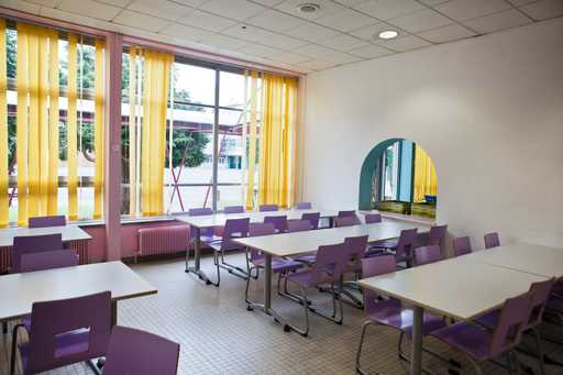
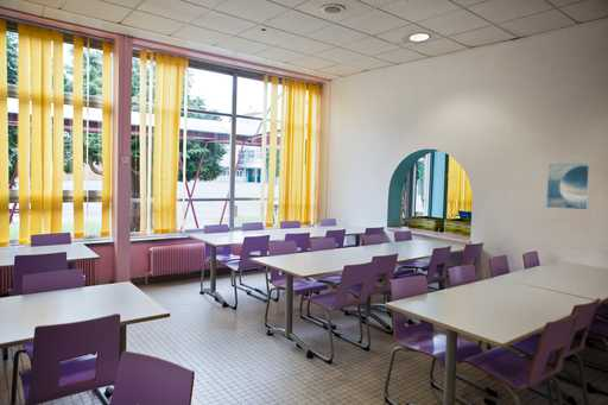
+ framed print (566, 185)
